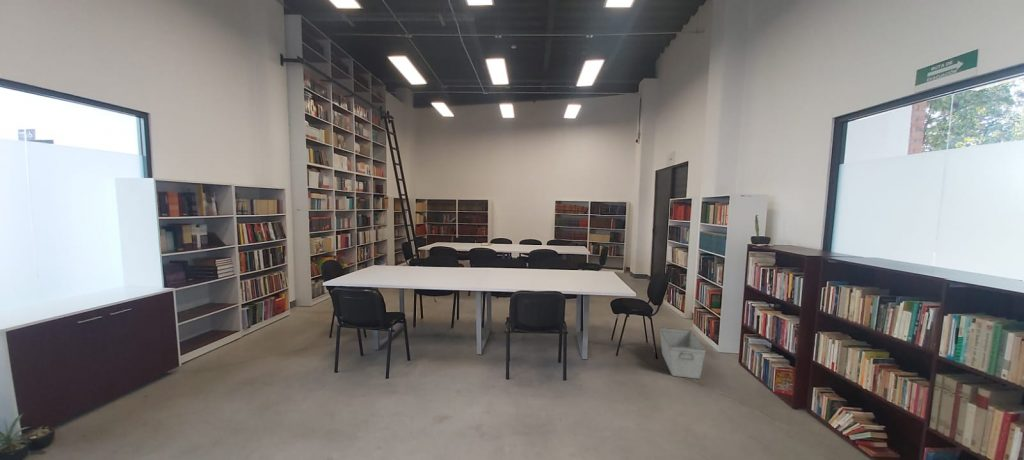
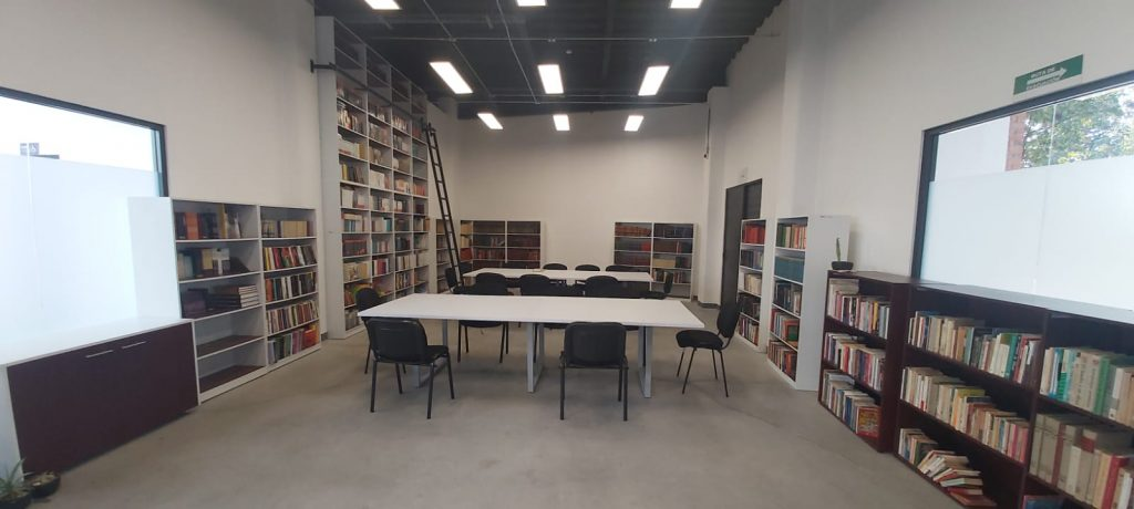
- storage bin (680, 351)
